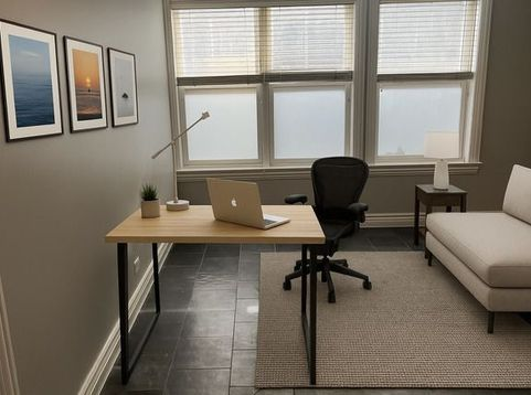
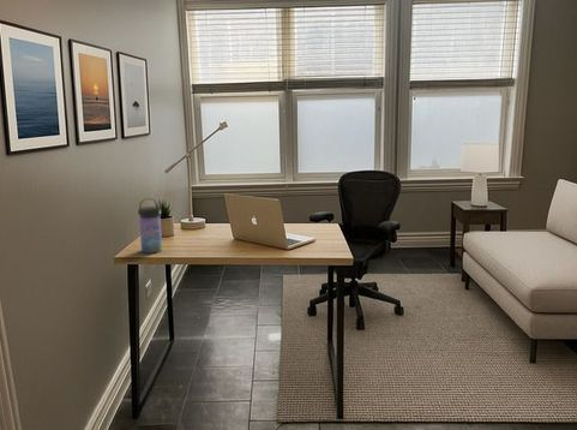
+ water bottle (150, 223)
